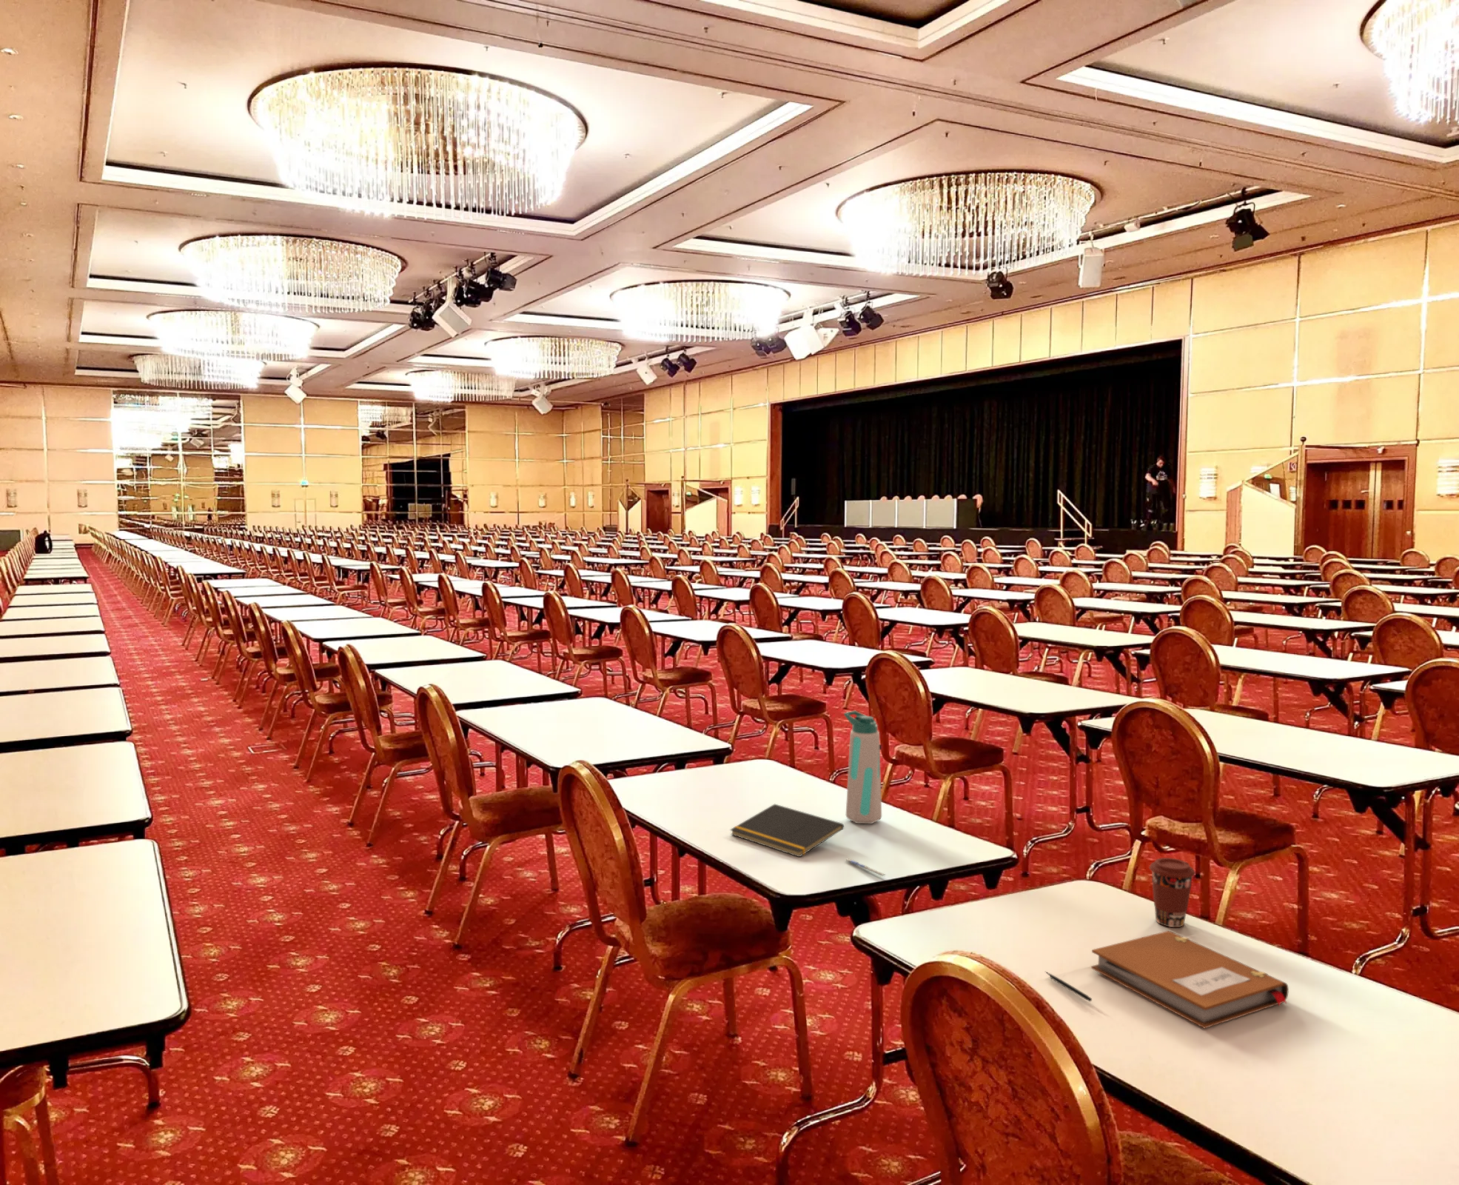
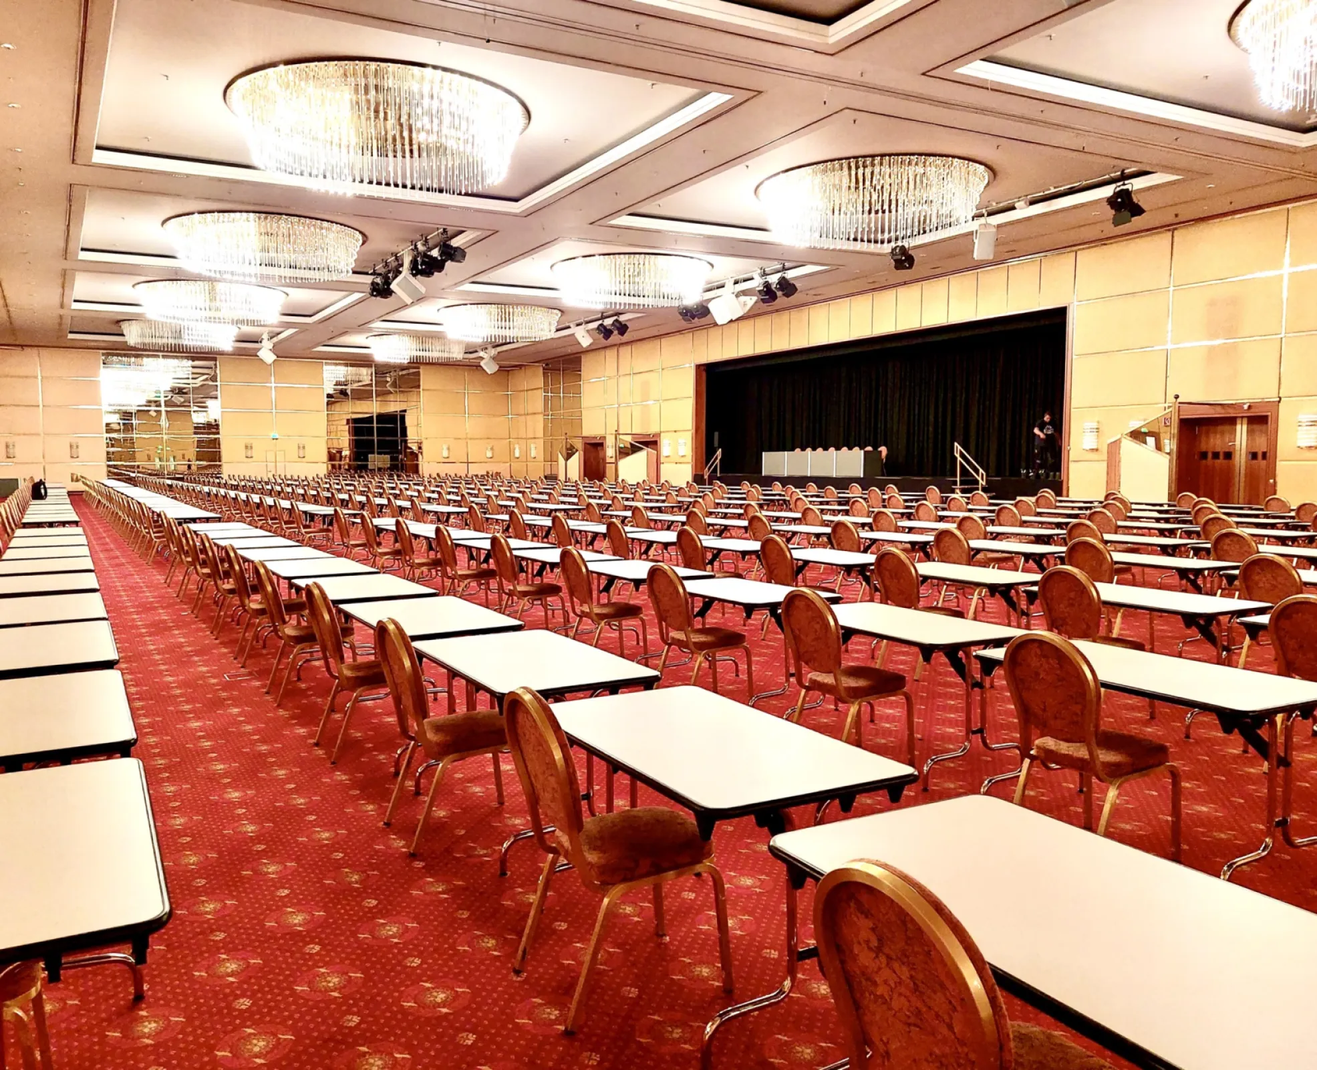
- notebook (1191, 976)
- pen (1064, 983)
- notepad (786, 828)
- water bottle (862, 767)
- pen (865, 867)
- coffee cup (1171, 892)
